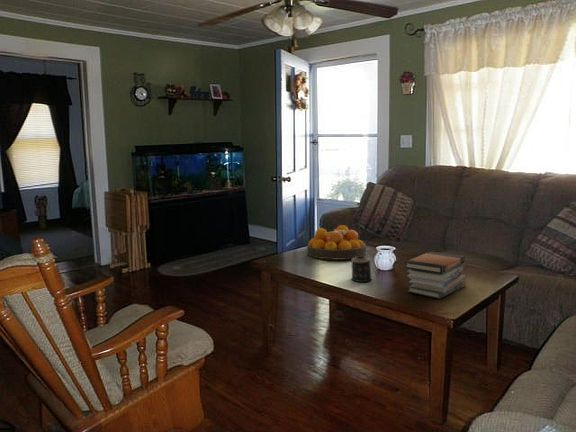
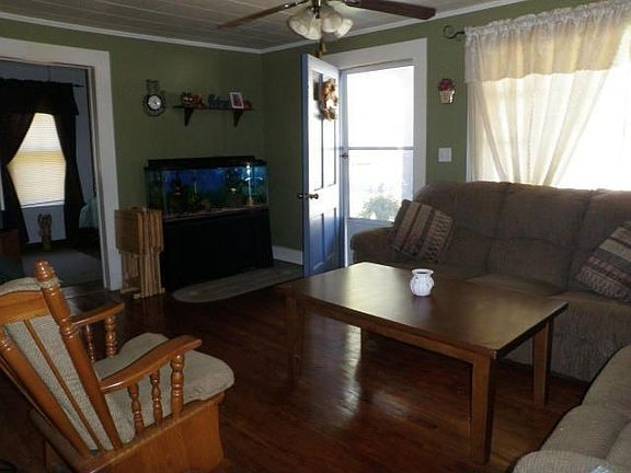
- candle (360, 267)
- fruit bowl (336, 240)
- book stack (435, 274)
